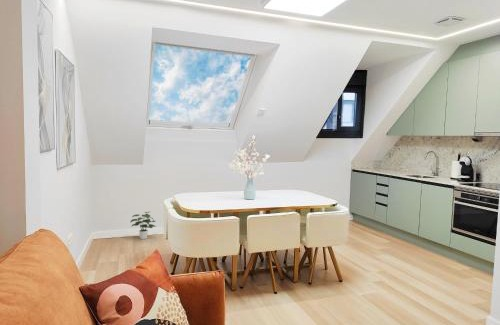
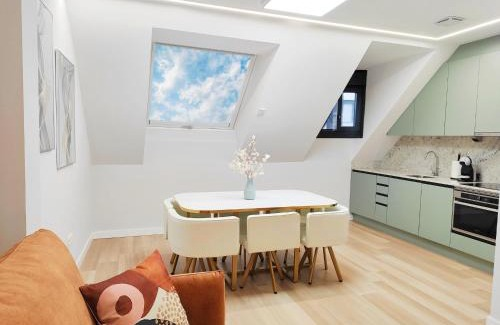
- potted plant (143, 225)
